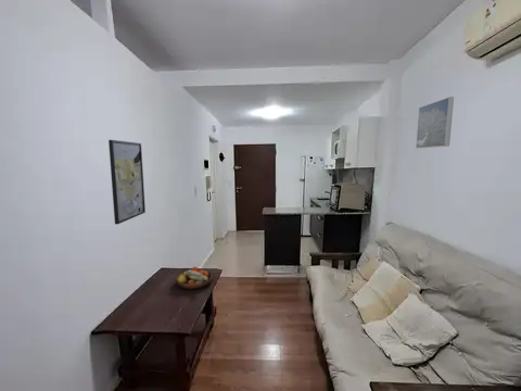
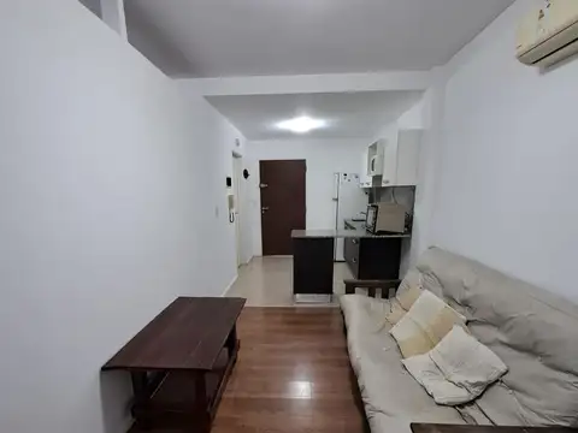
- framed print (128, 180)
- fruit bowl (194, 275)
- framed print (432, 125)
